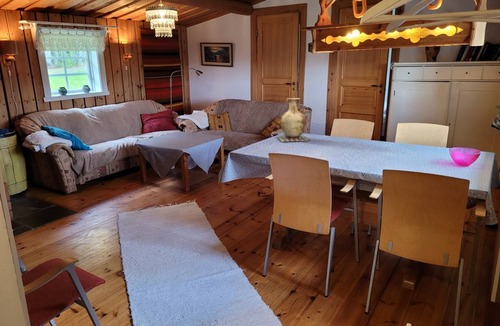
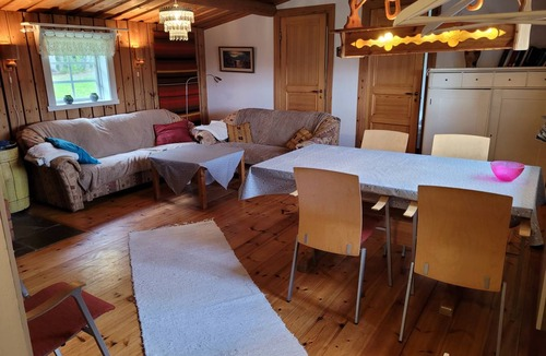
- vase (292, 118)
